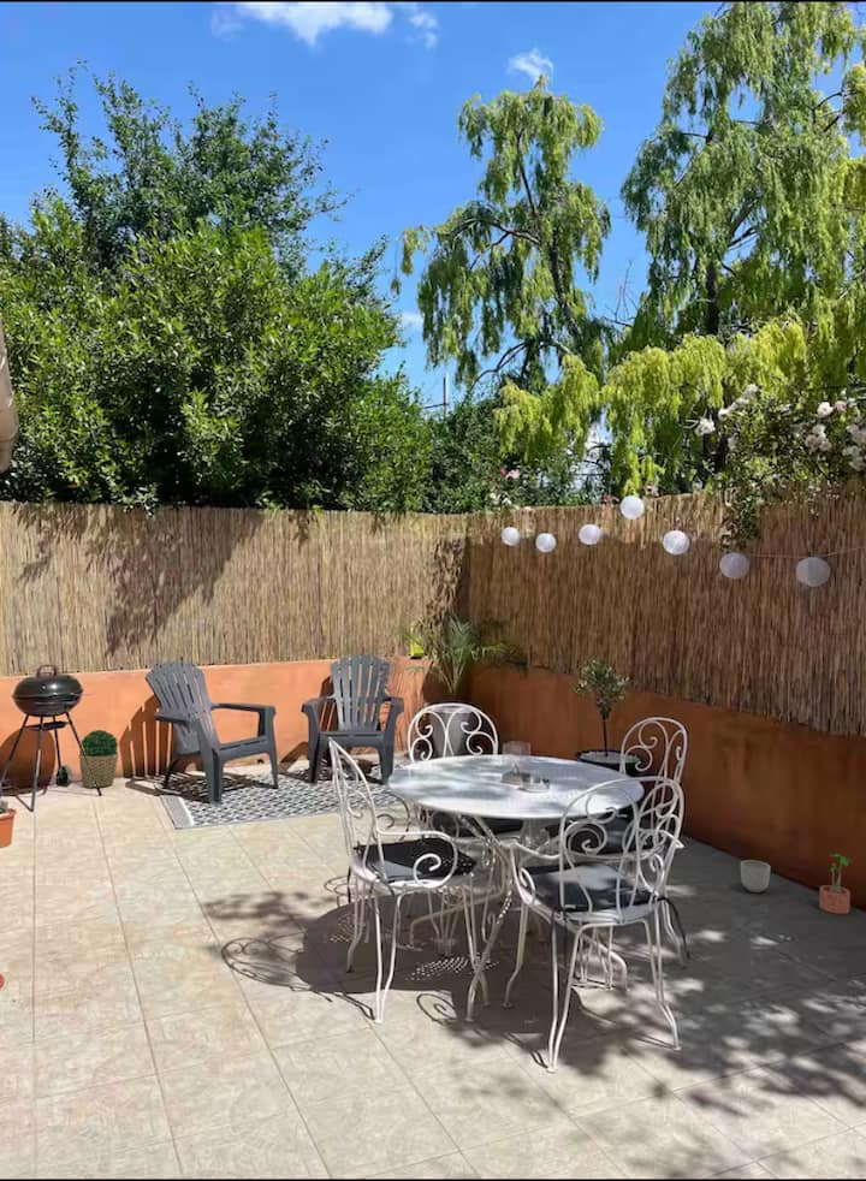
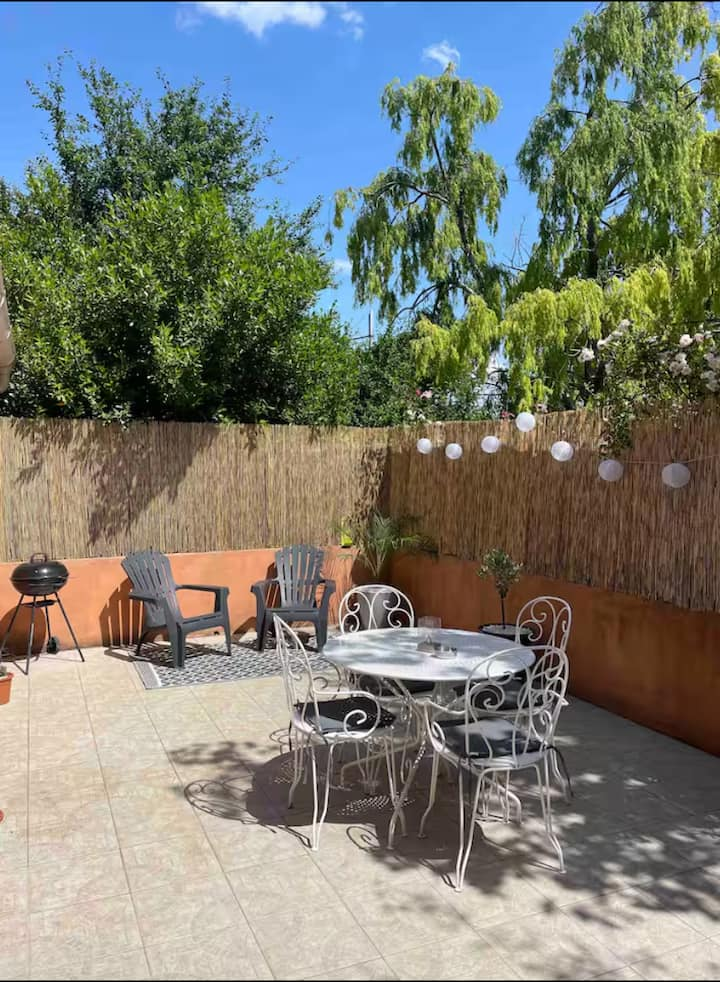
- potted plant (97, 756)
- potted plant (838, 882)
- planter (754, 877)
